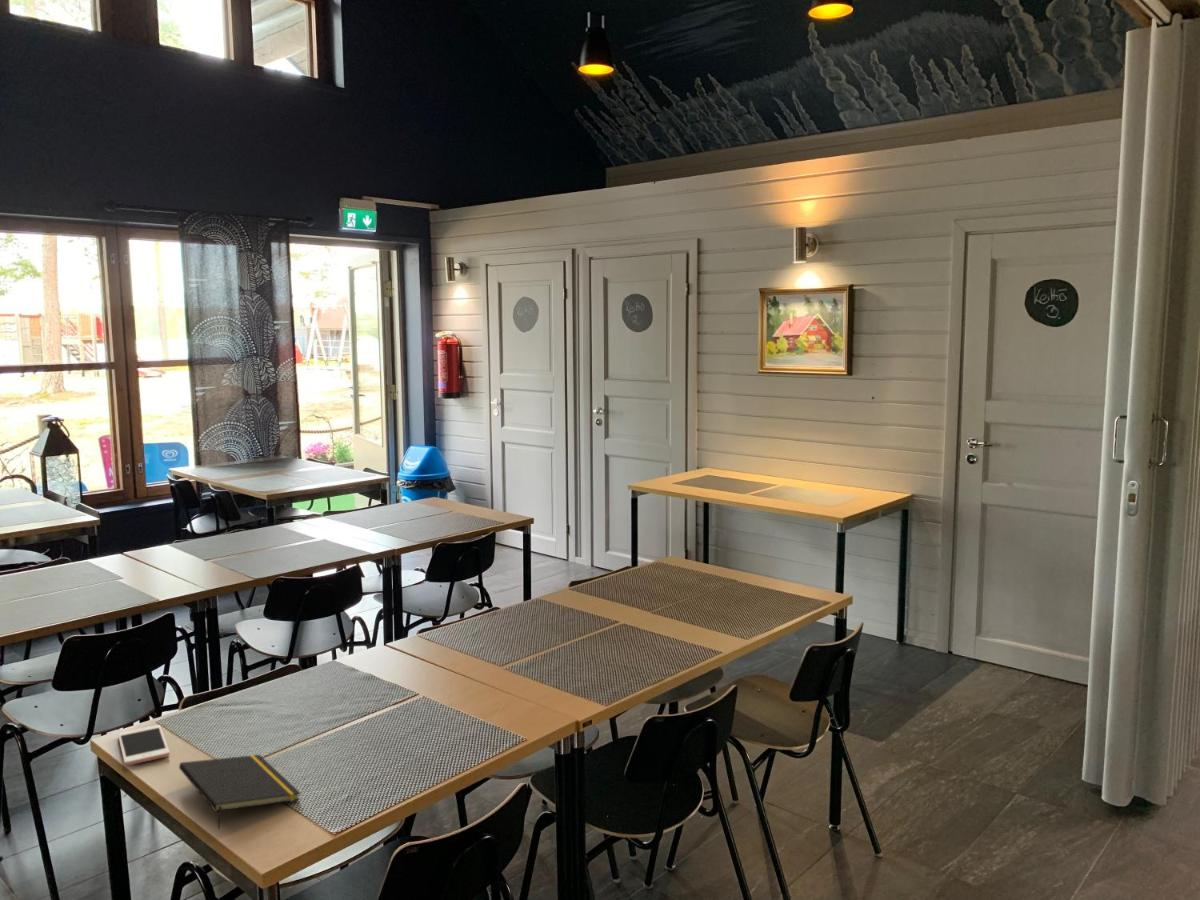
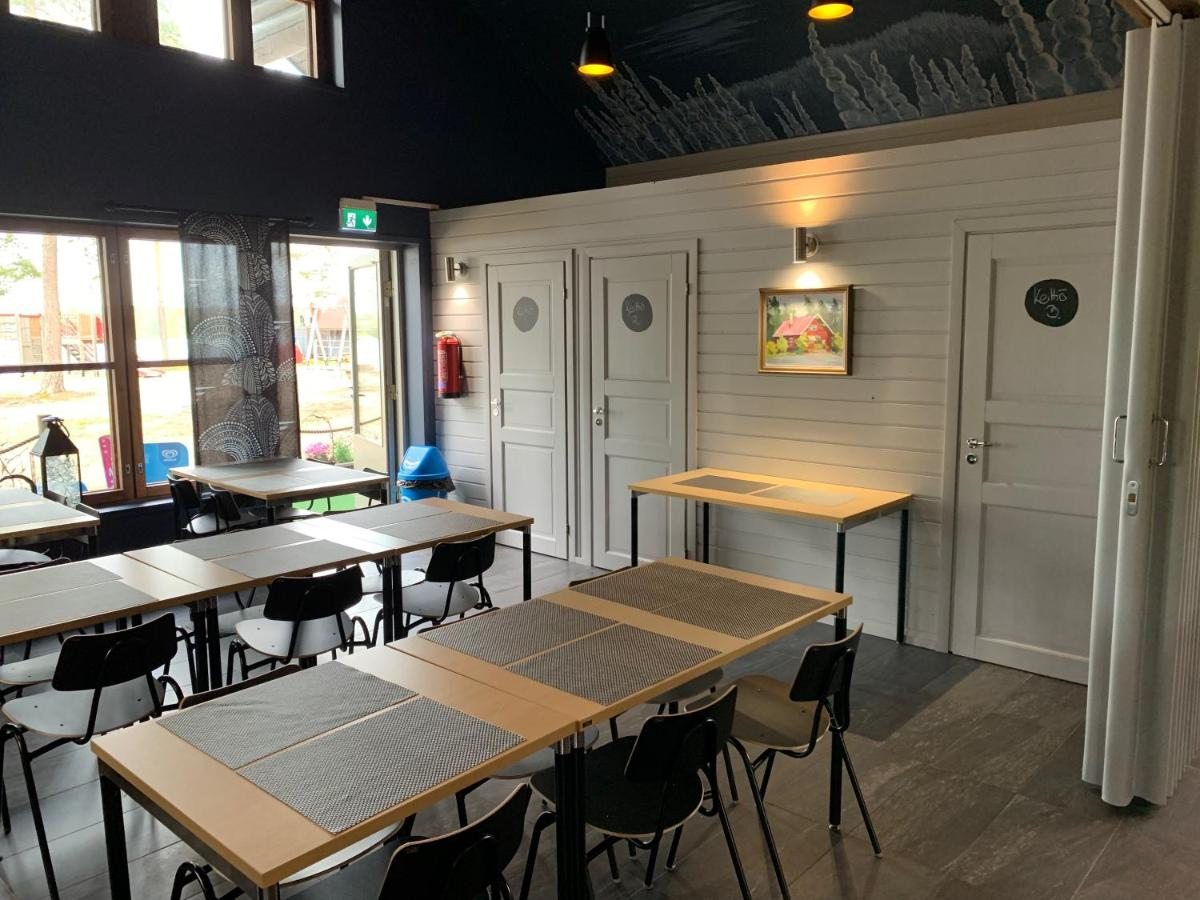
- cell phone (143, 744)
- notepad (238, 780)
